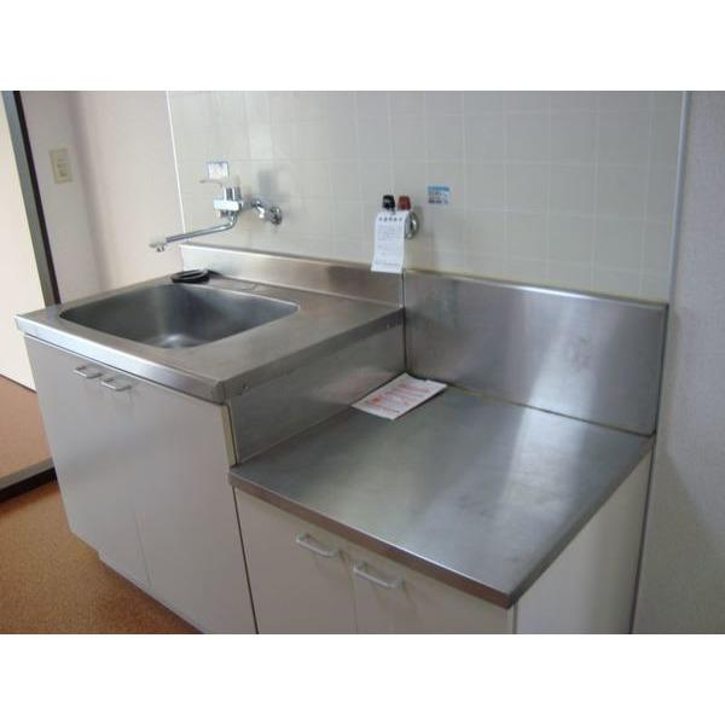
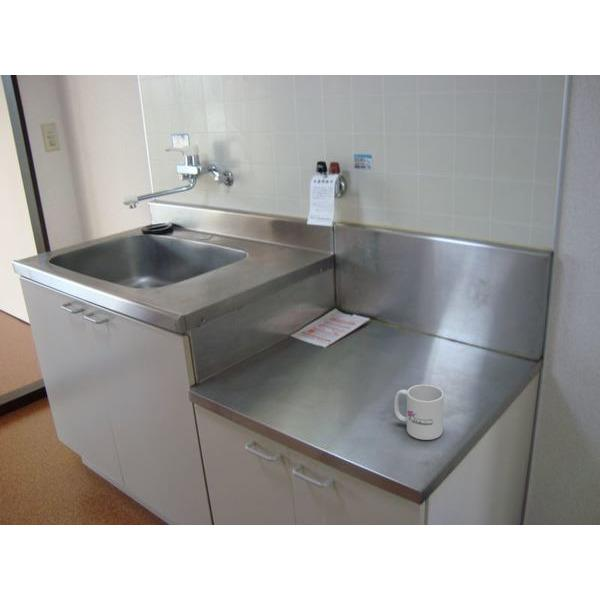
+ mug (417, 409)
